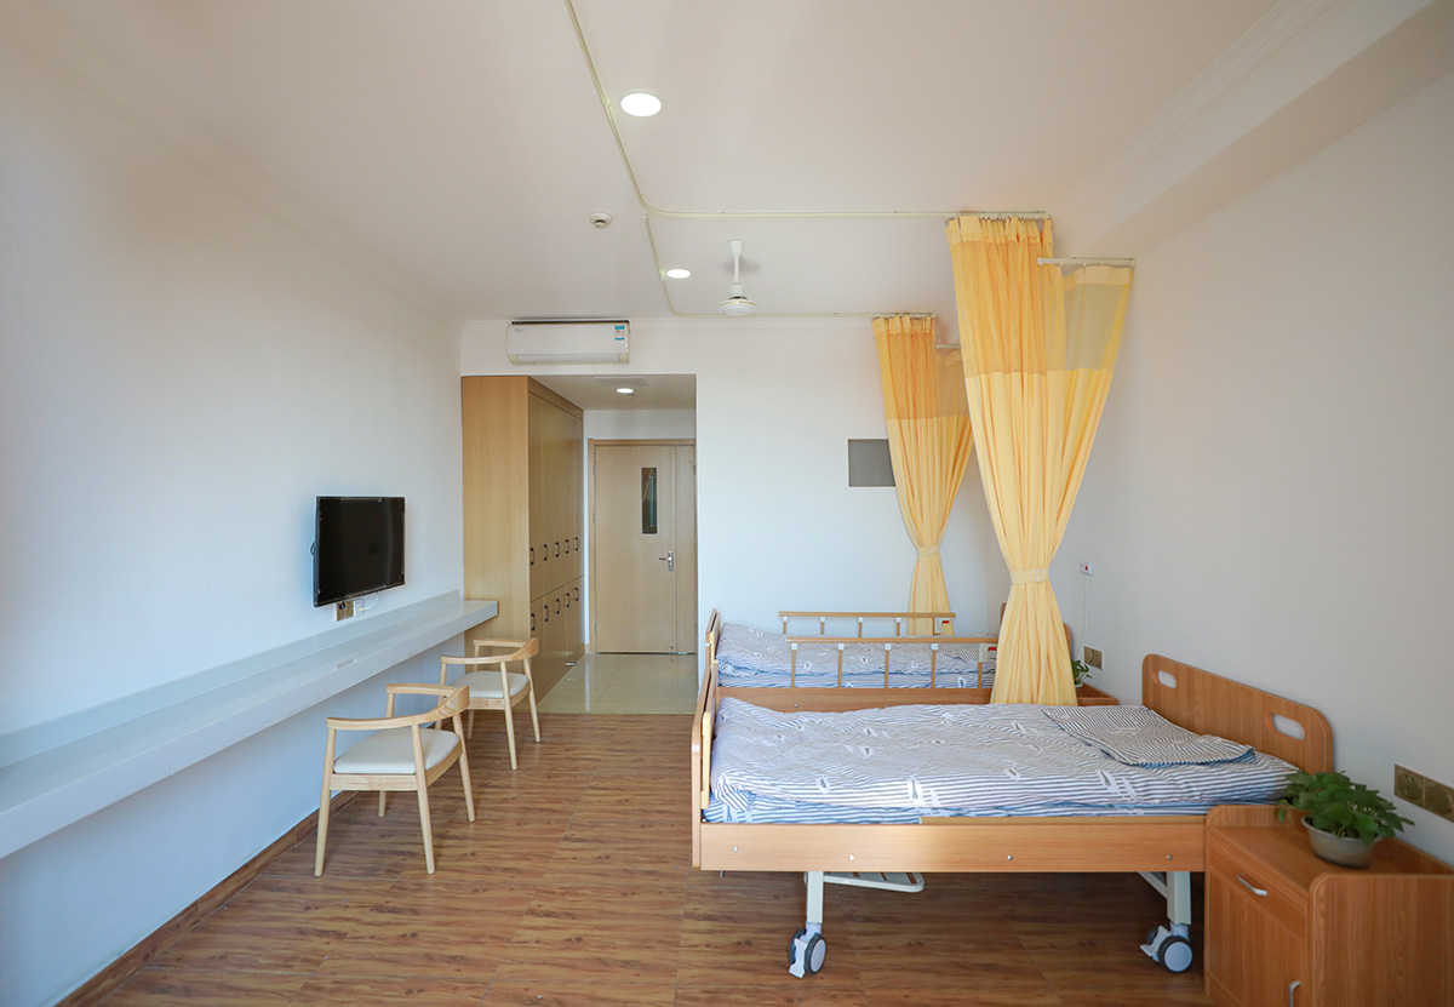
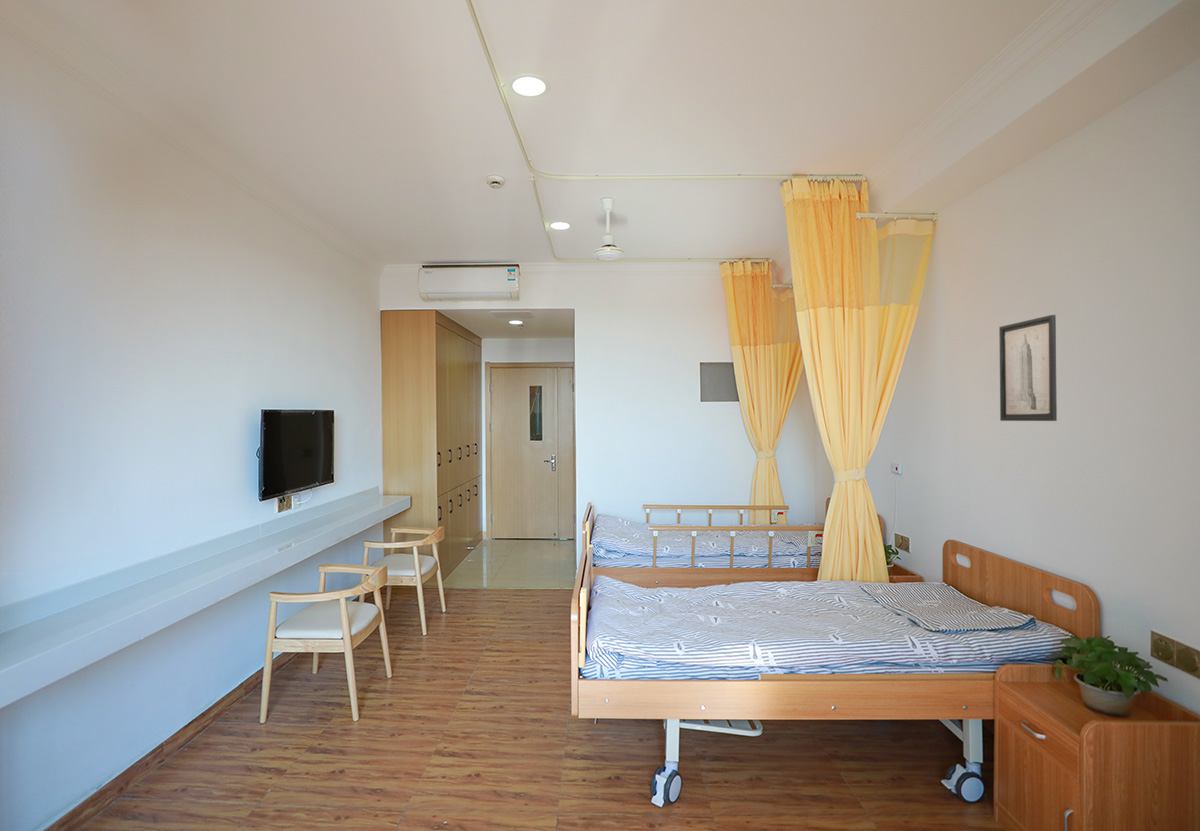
+ wall art (1026, 371)
